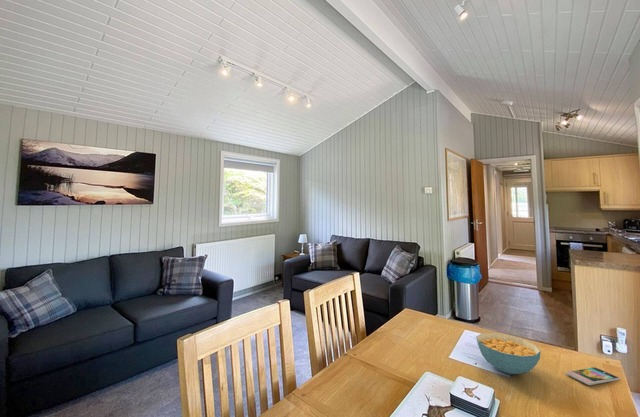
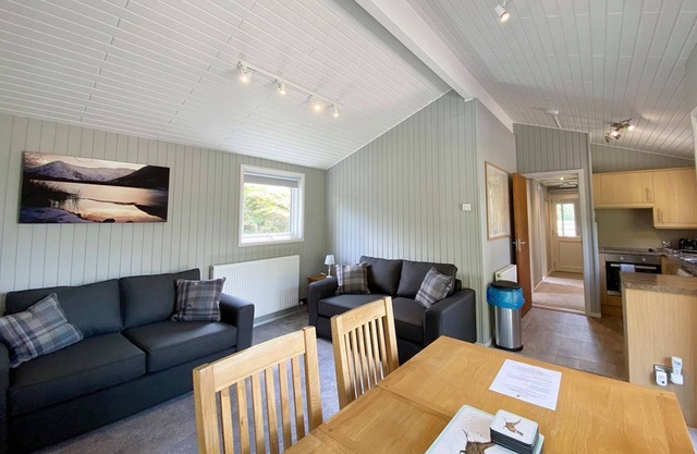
- cereal bowl (507, 356)
- smartphone (592, 375)
